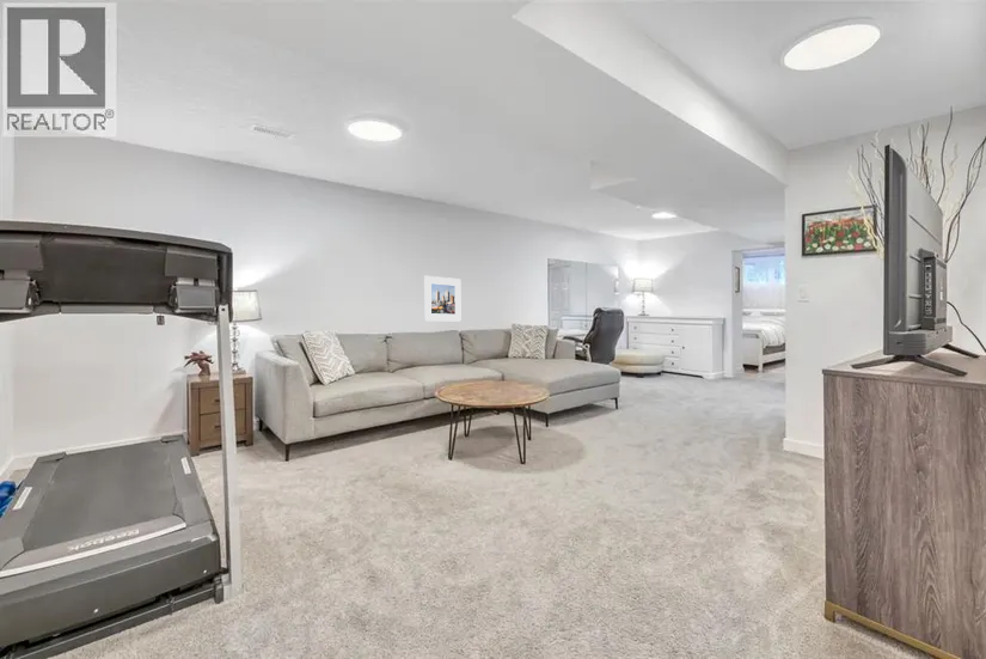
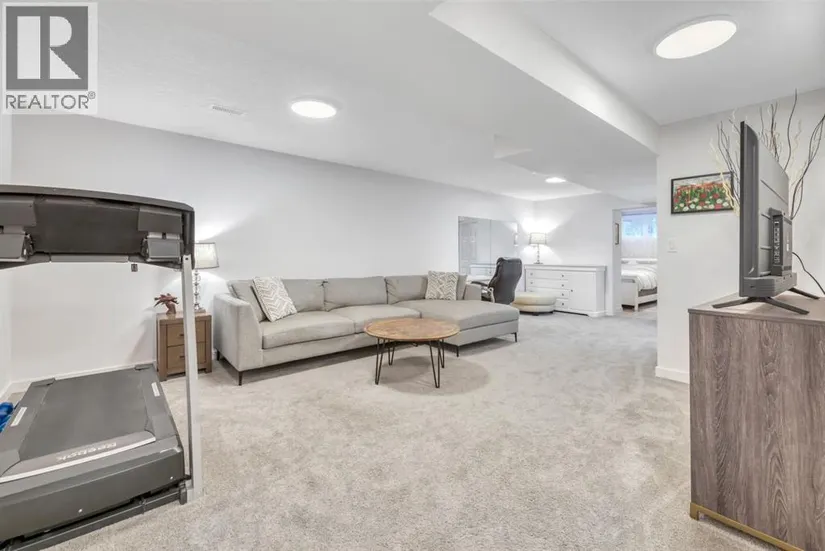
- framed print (442, 299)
